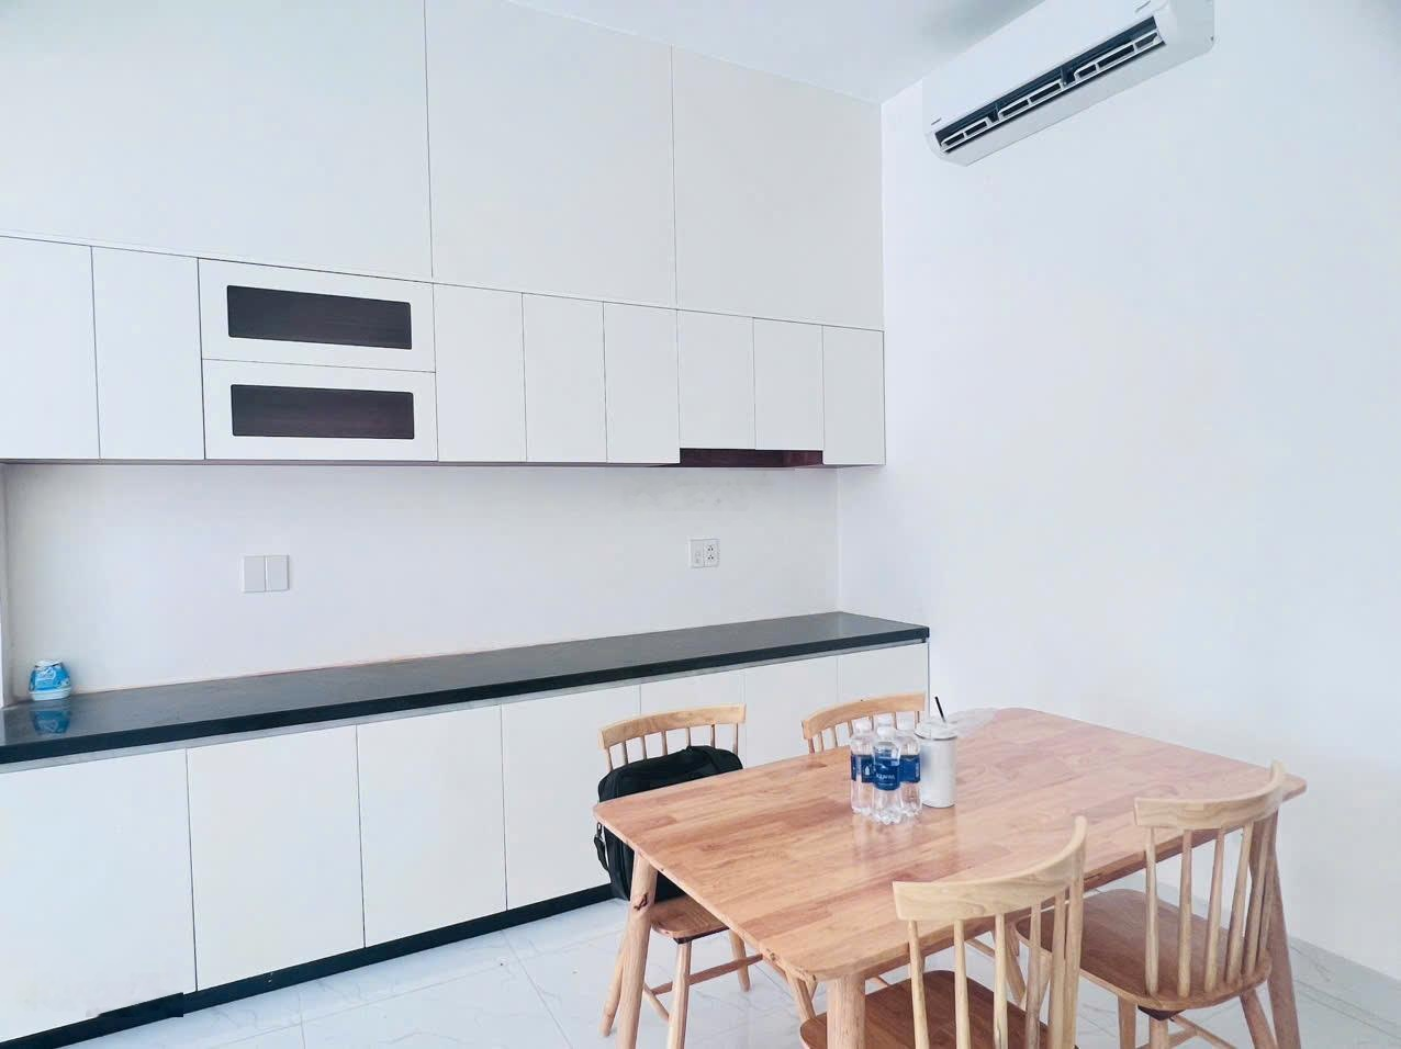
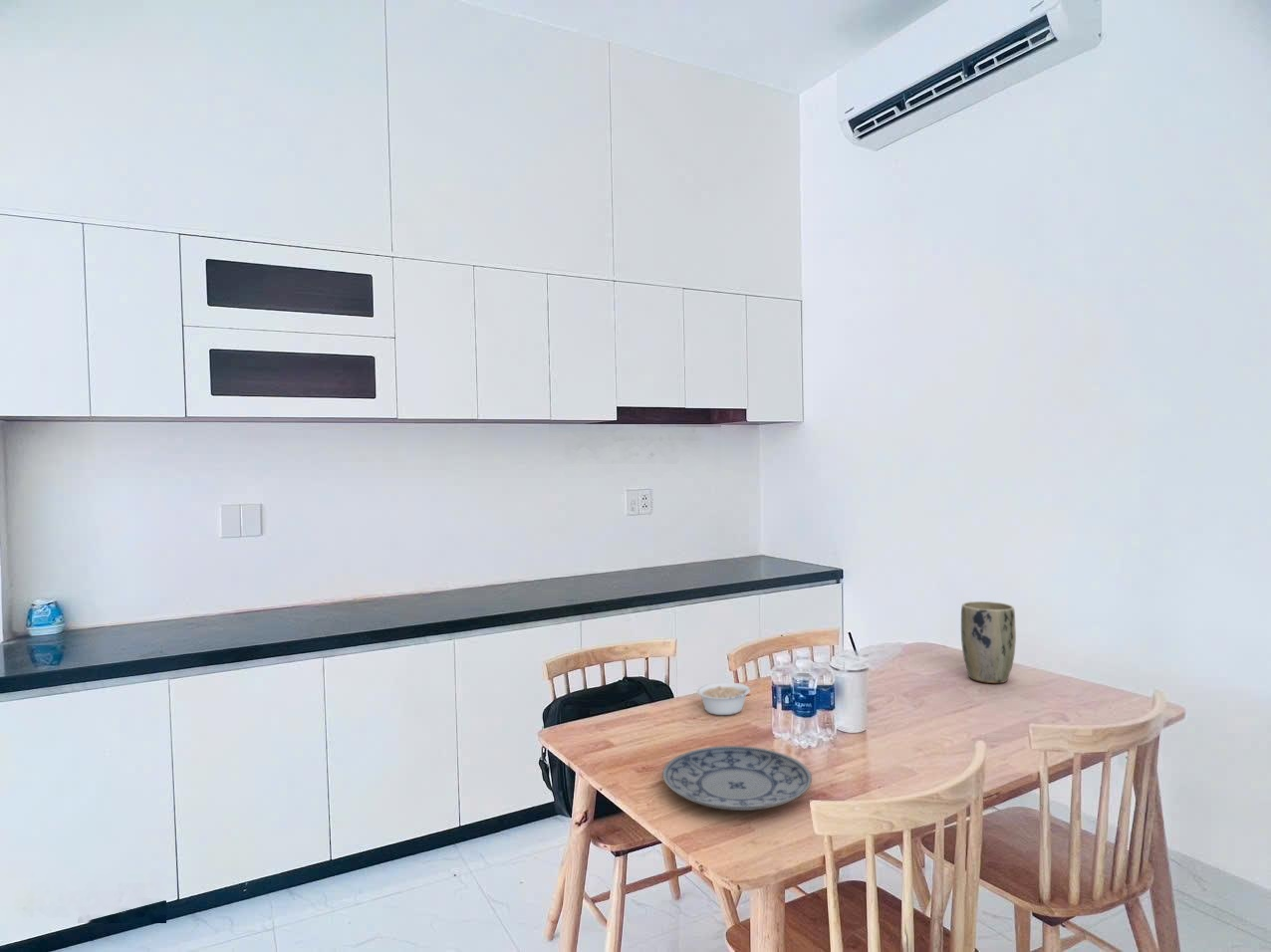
+ legume (725, 697)
+ plate (736, 781)
+ plant pot (987, 641)
